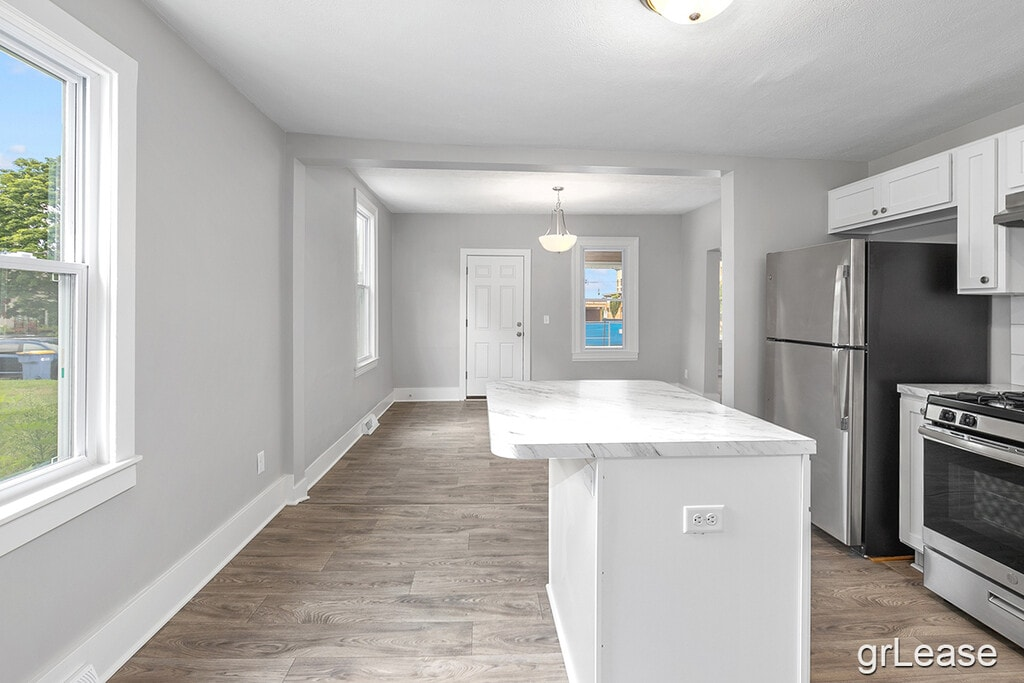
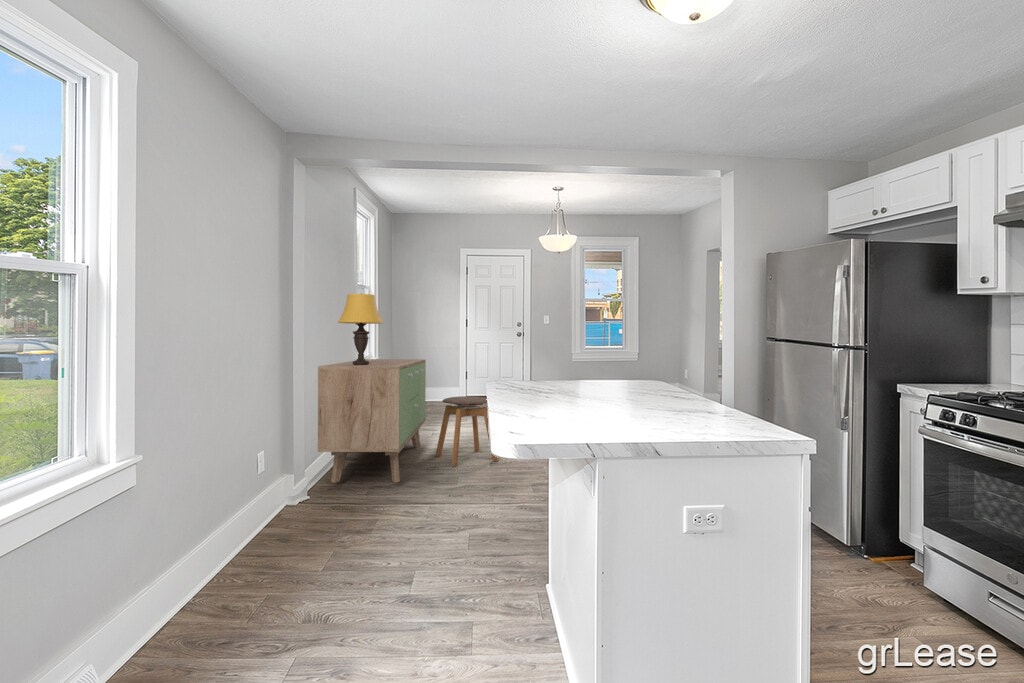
+ sideboard (382, 413)
+ table lamp (360, 328)
+ stool (460, 426)
